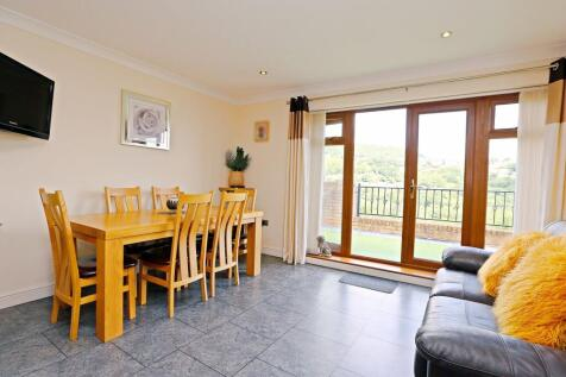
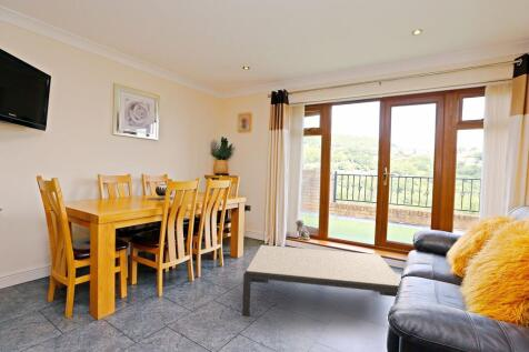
+ coffee table (319, 281)
